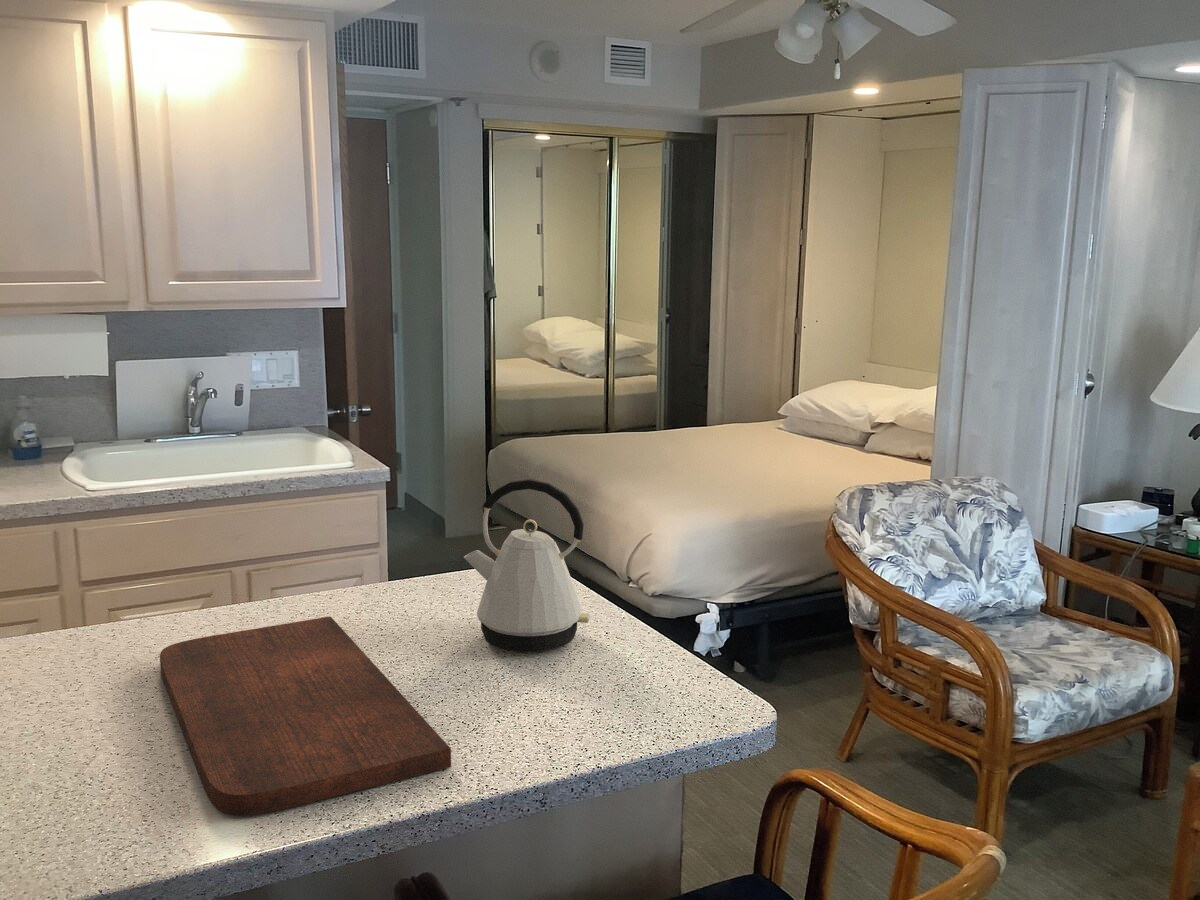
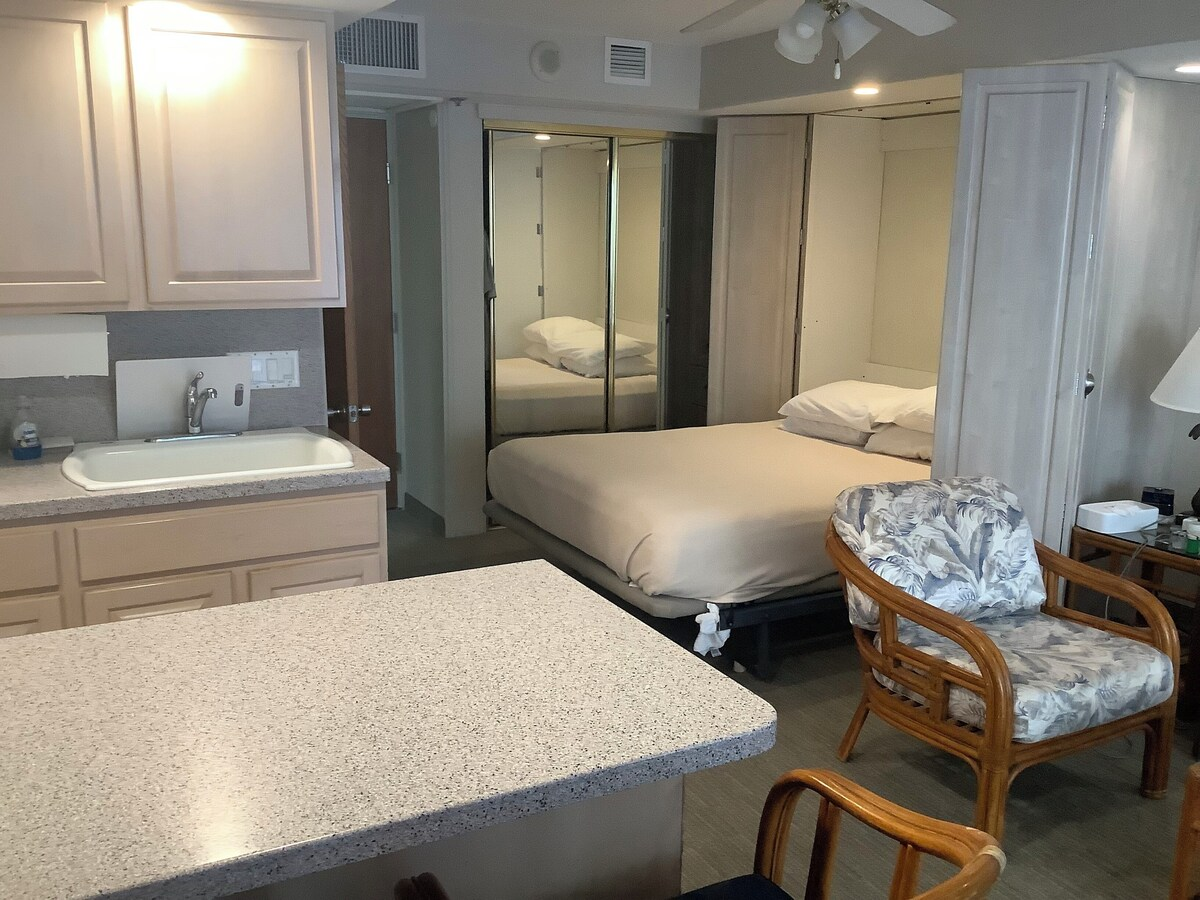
- cutting board (286, 699)
- kettle (526, 560)
